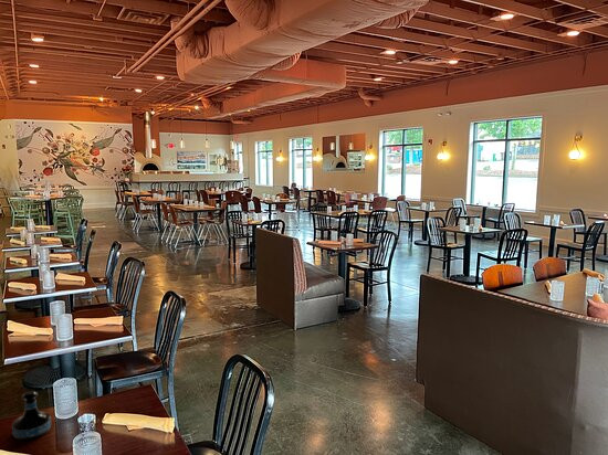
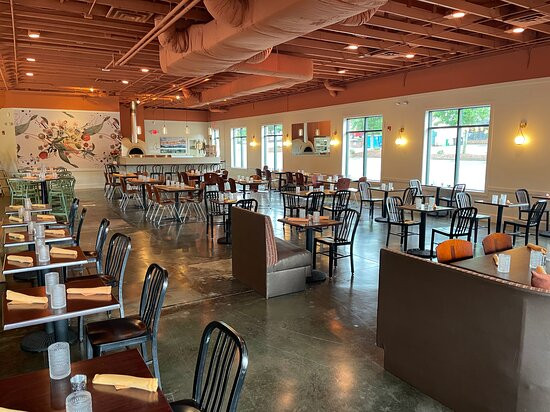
- tequila bottle (31, 412)
